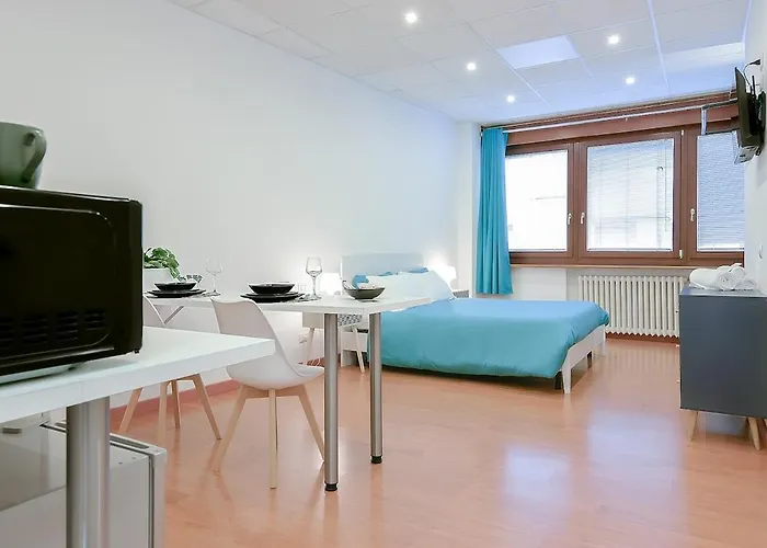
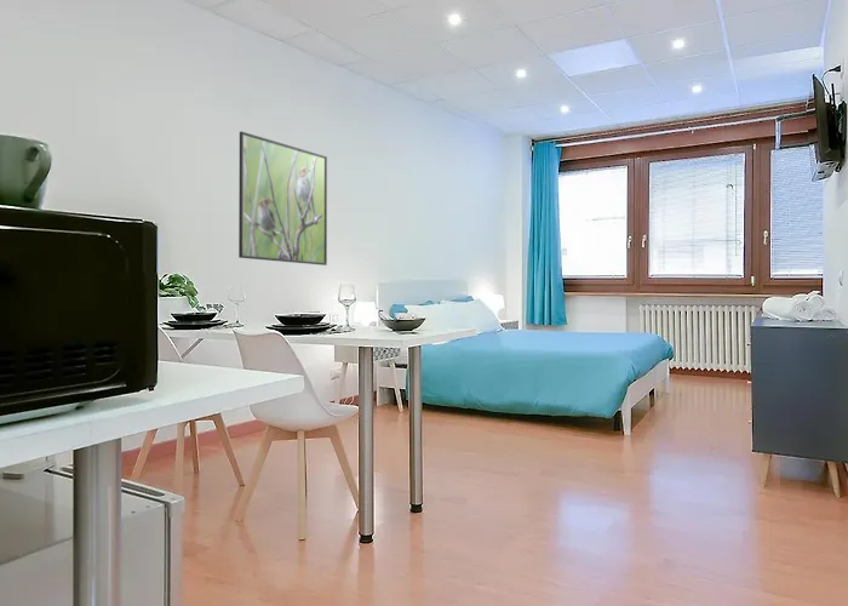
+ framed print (286, 202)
